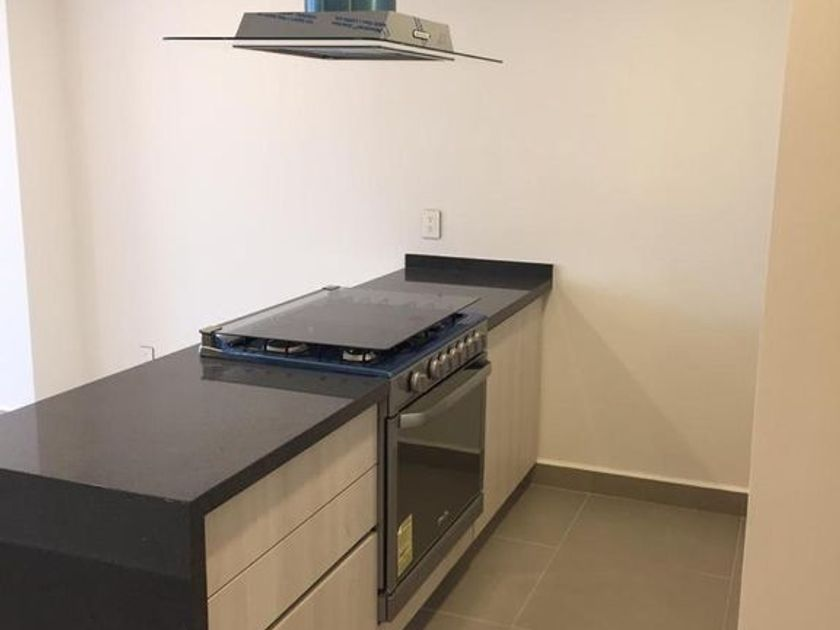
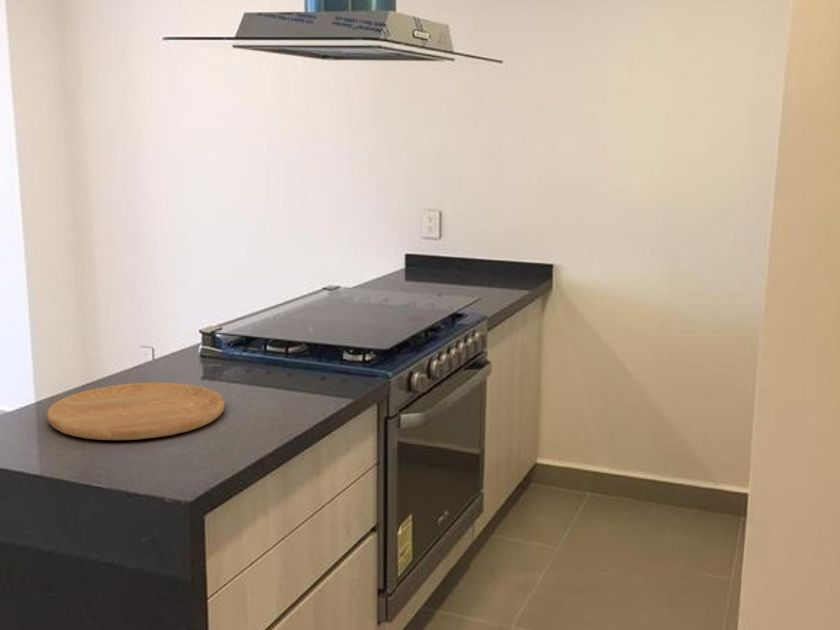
+ cutting board (138, 409)
